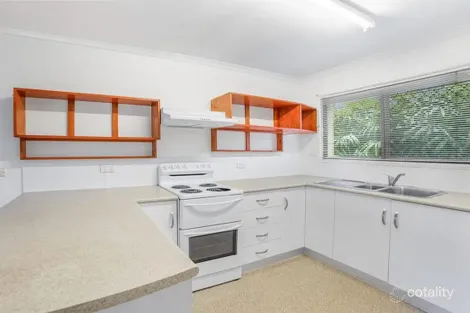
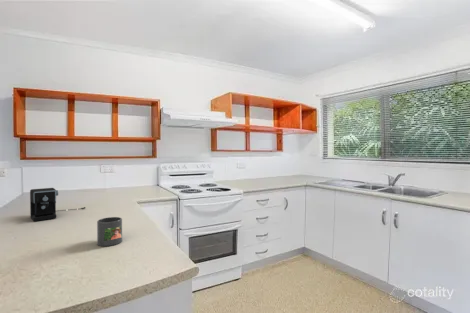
+ mug (108, 230)
+ coffee maker (55, 201)
